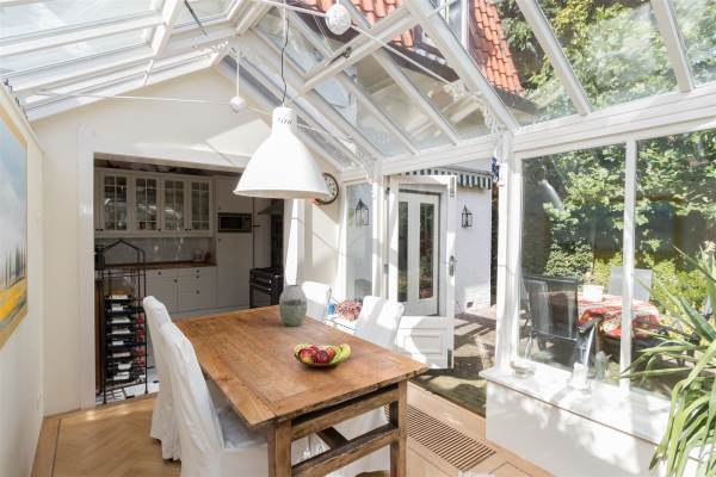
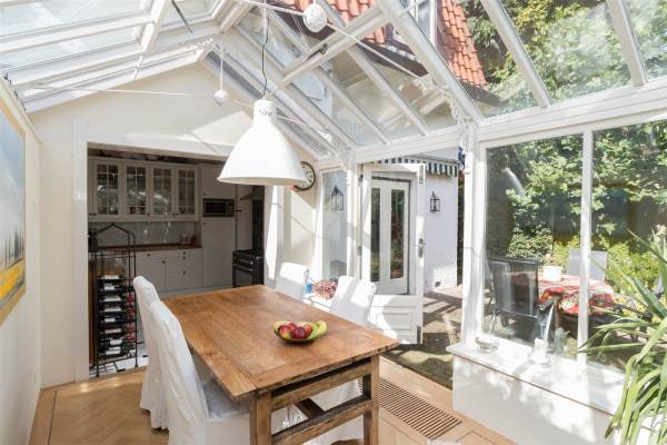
- vase (292, 304)
